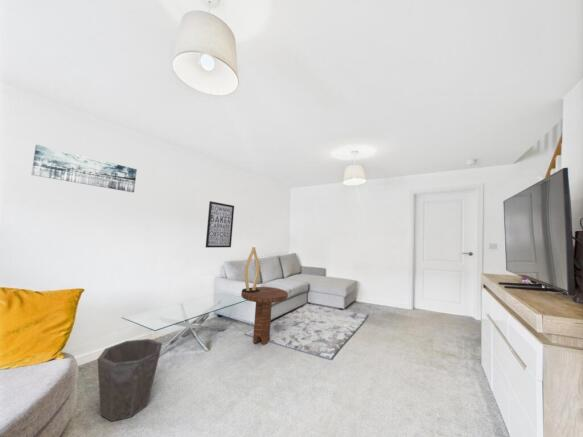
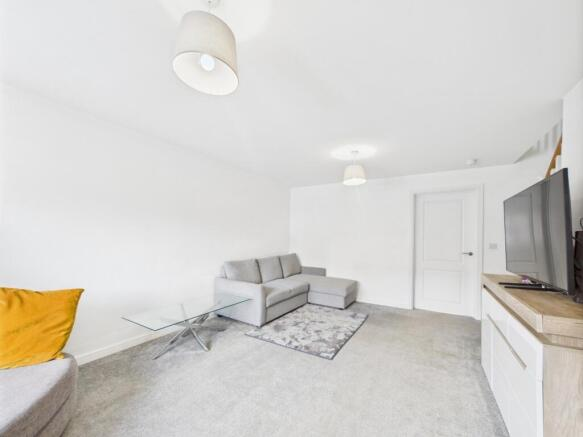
- table lamp (259, 269)
- wall art (220, 225)
- side table (263, 316)
- wall art (91, 171)
- waste bin (129, 377)
